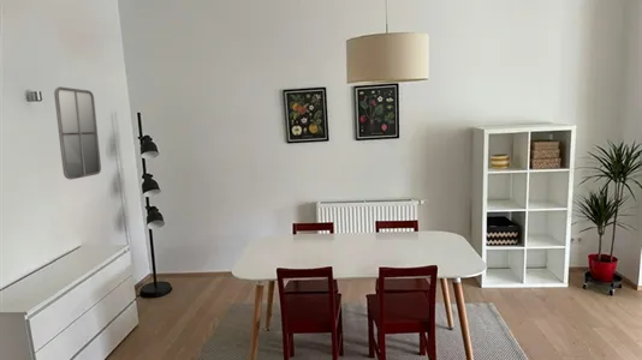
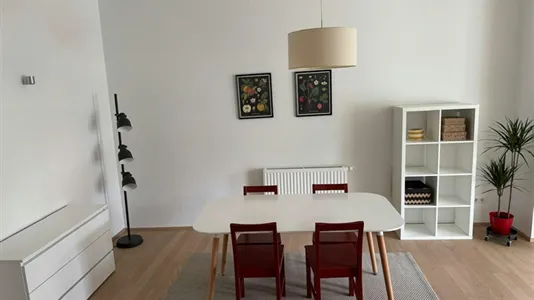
- home mirror (78, 133)
